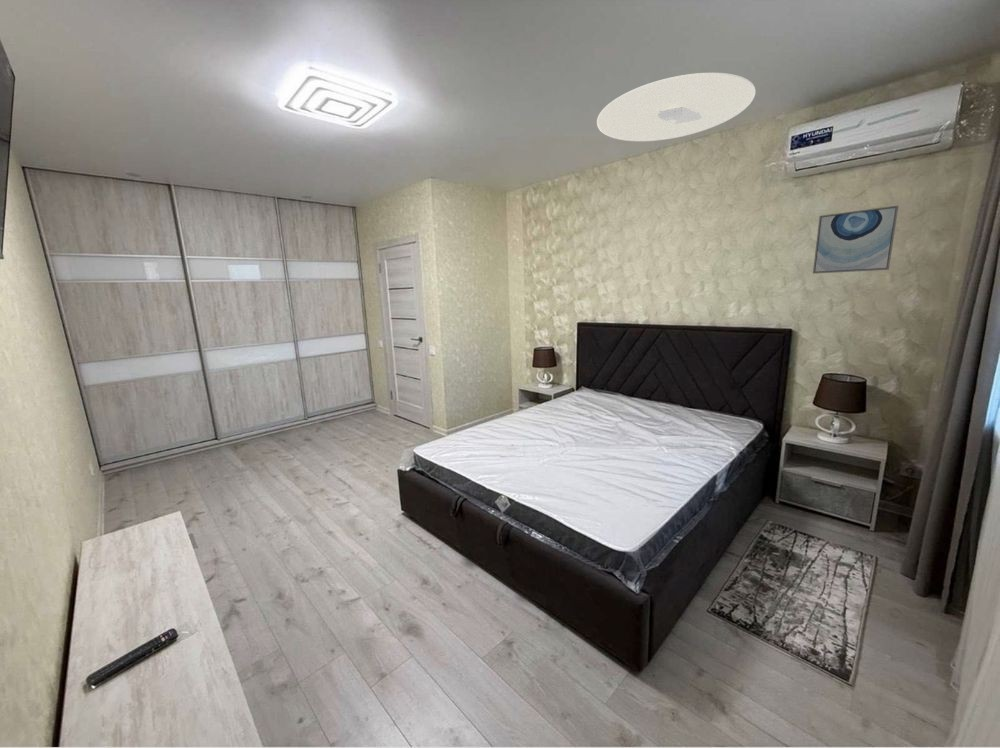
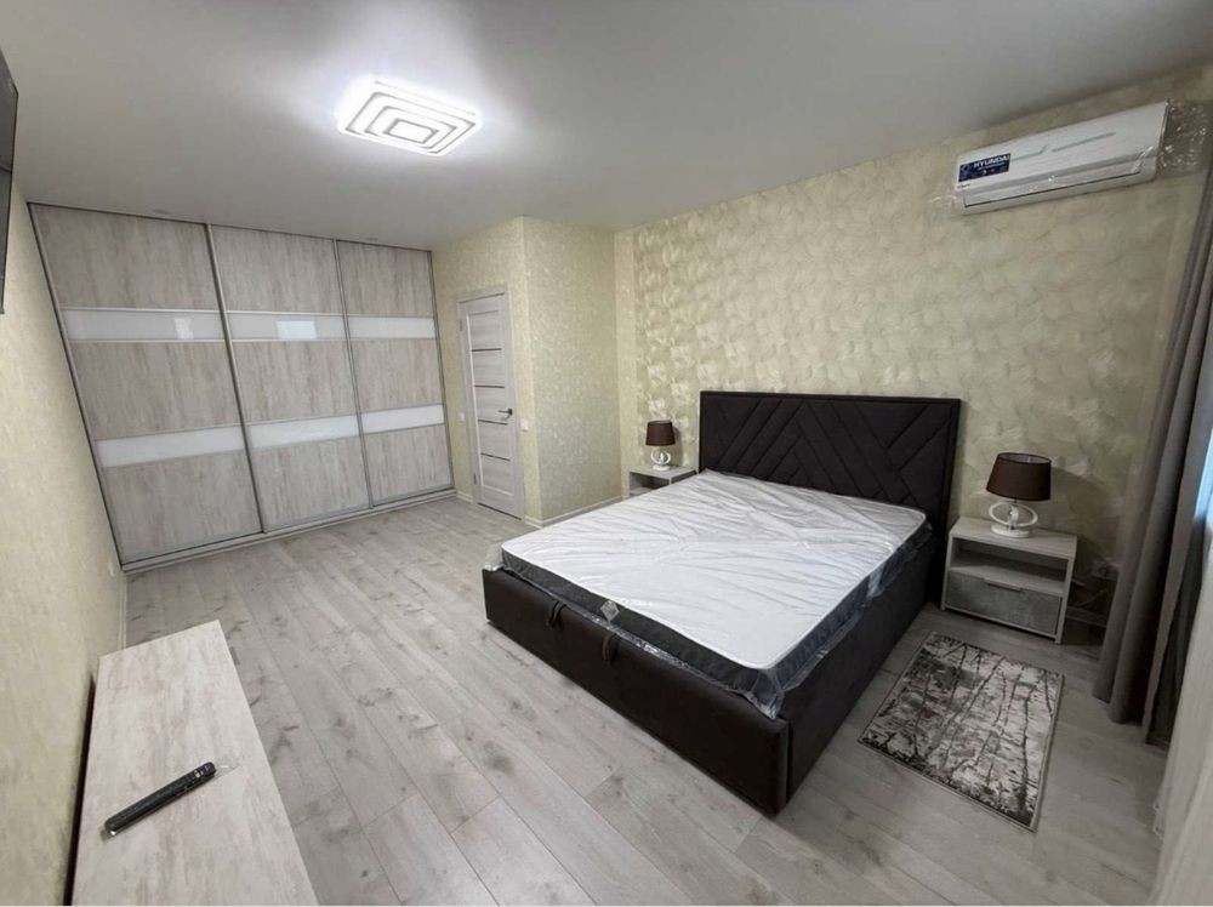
- ceiling lamp (670, 105)
- wall art (852, 241)
